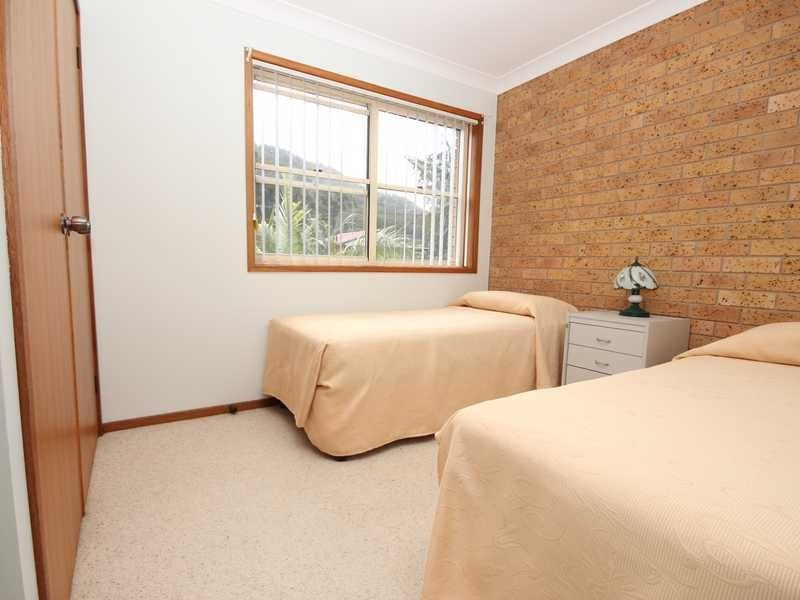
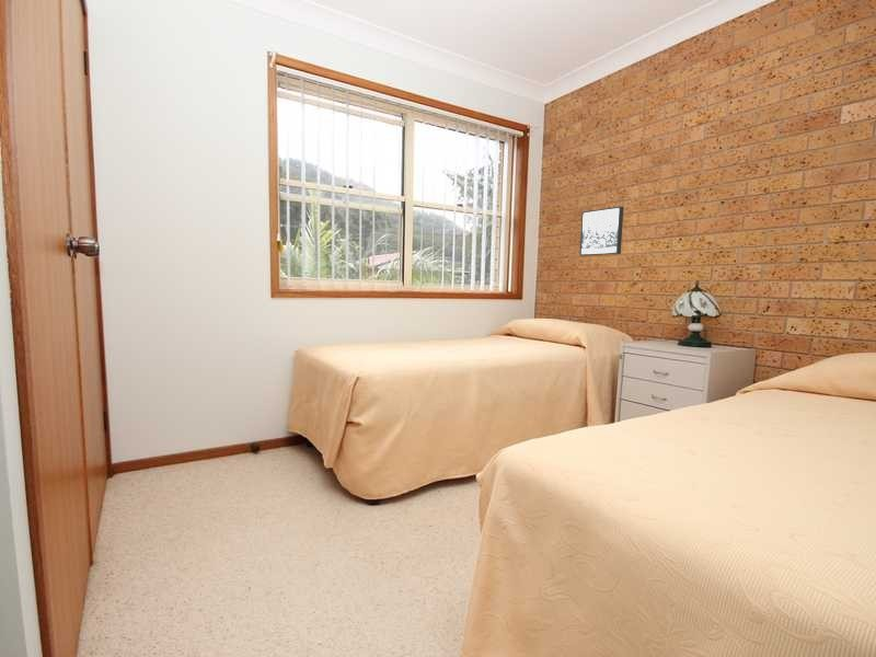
+ wall art (600, 232)
